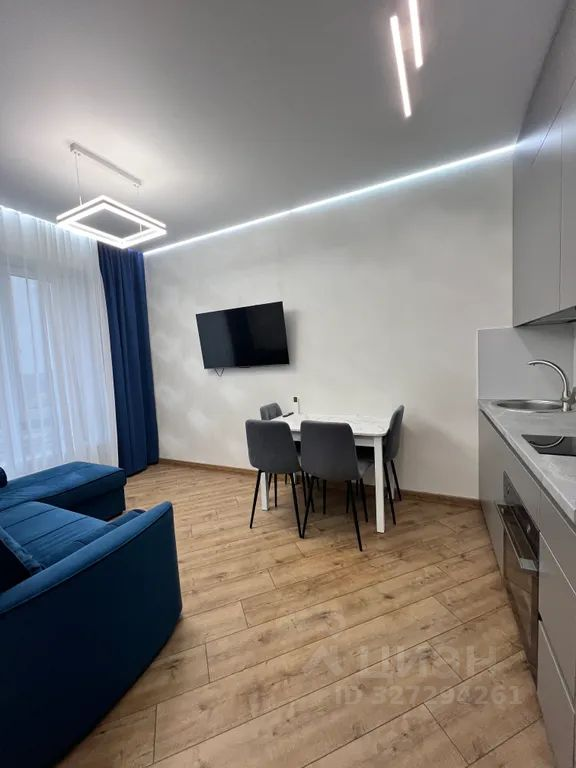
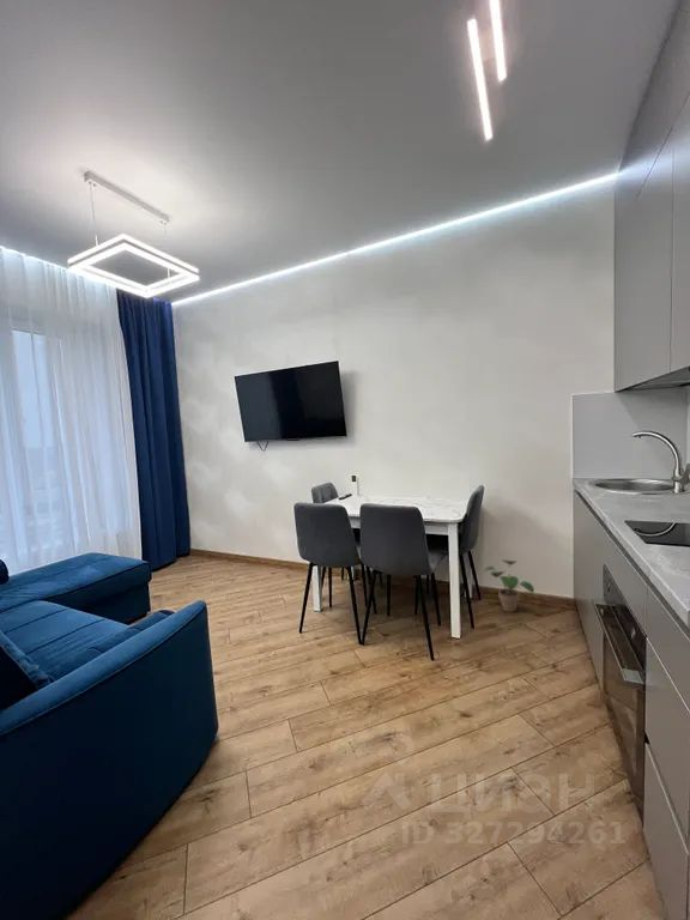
+ potted plant (508, 586)
